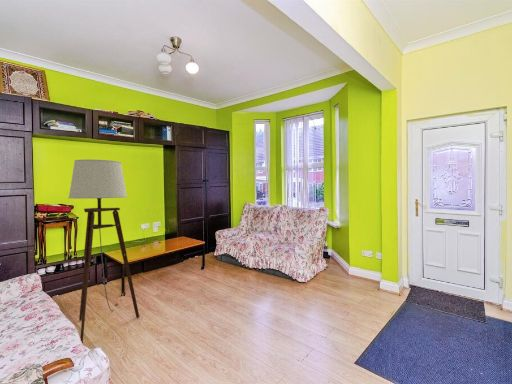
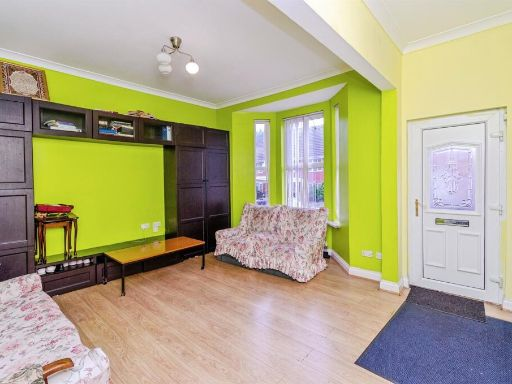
- floor lamp (100, 242)
